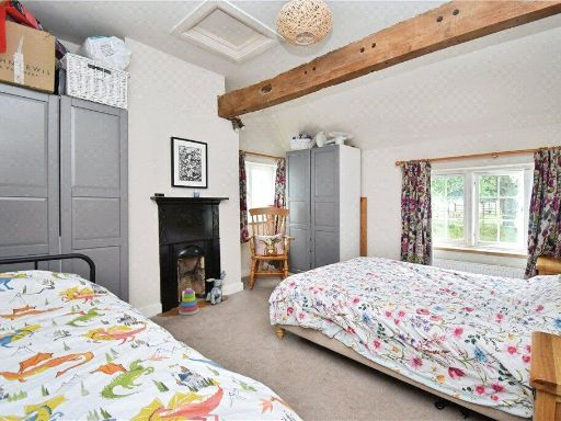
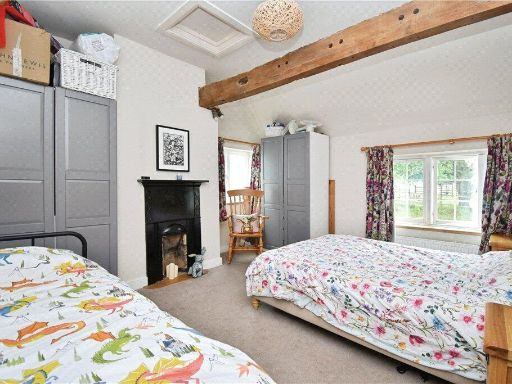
- stacking toy (188, 299)
